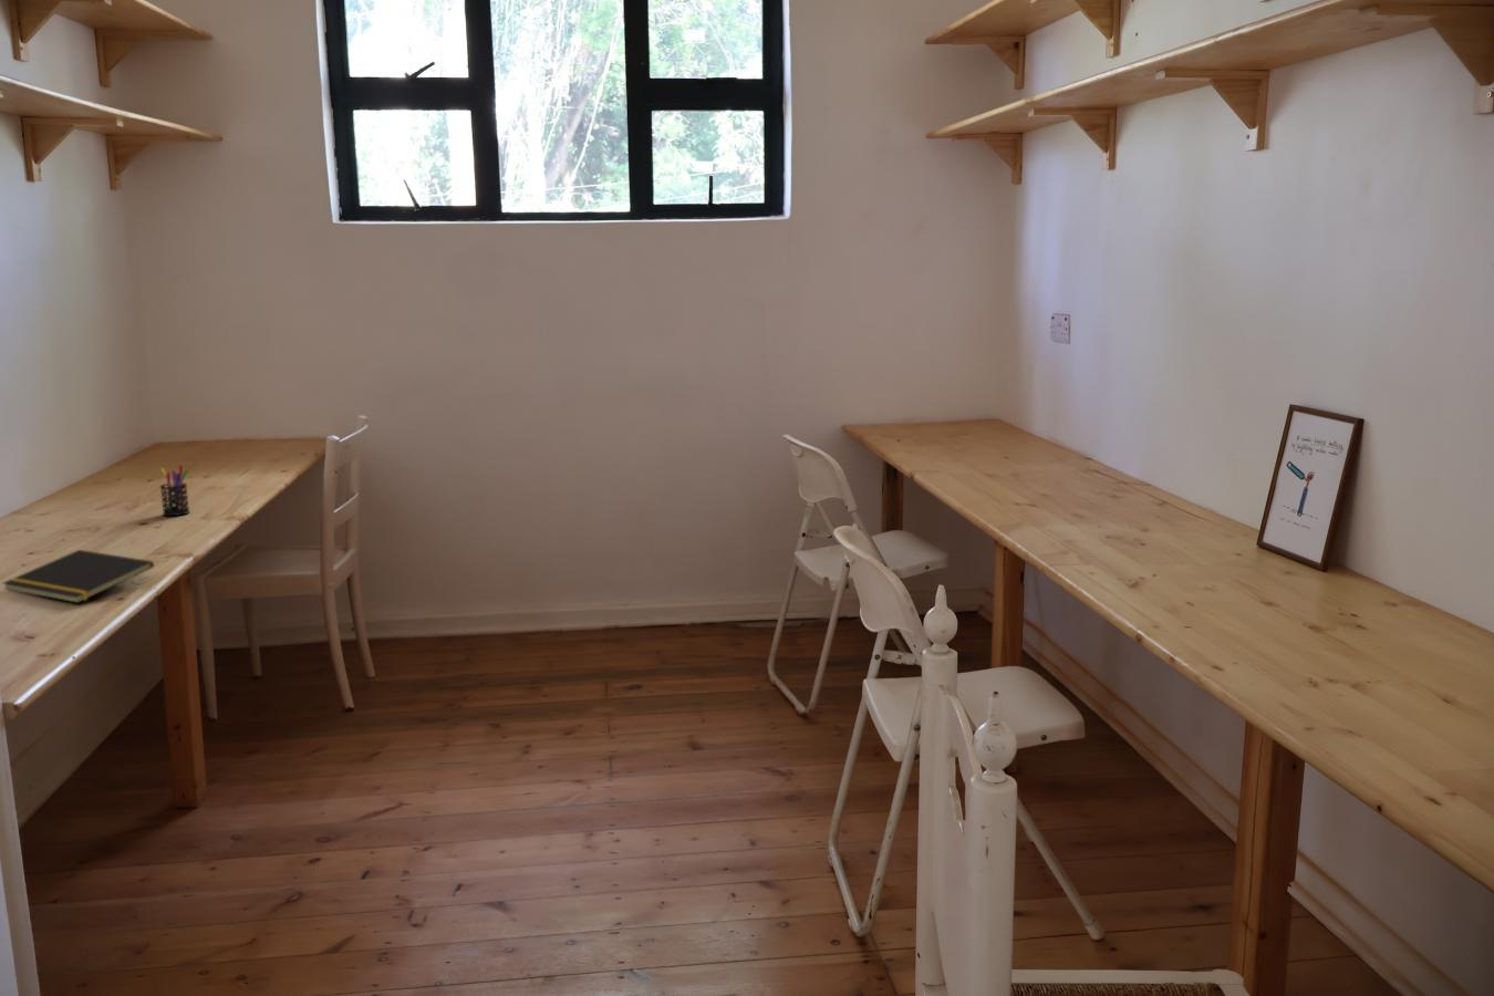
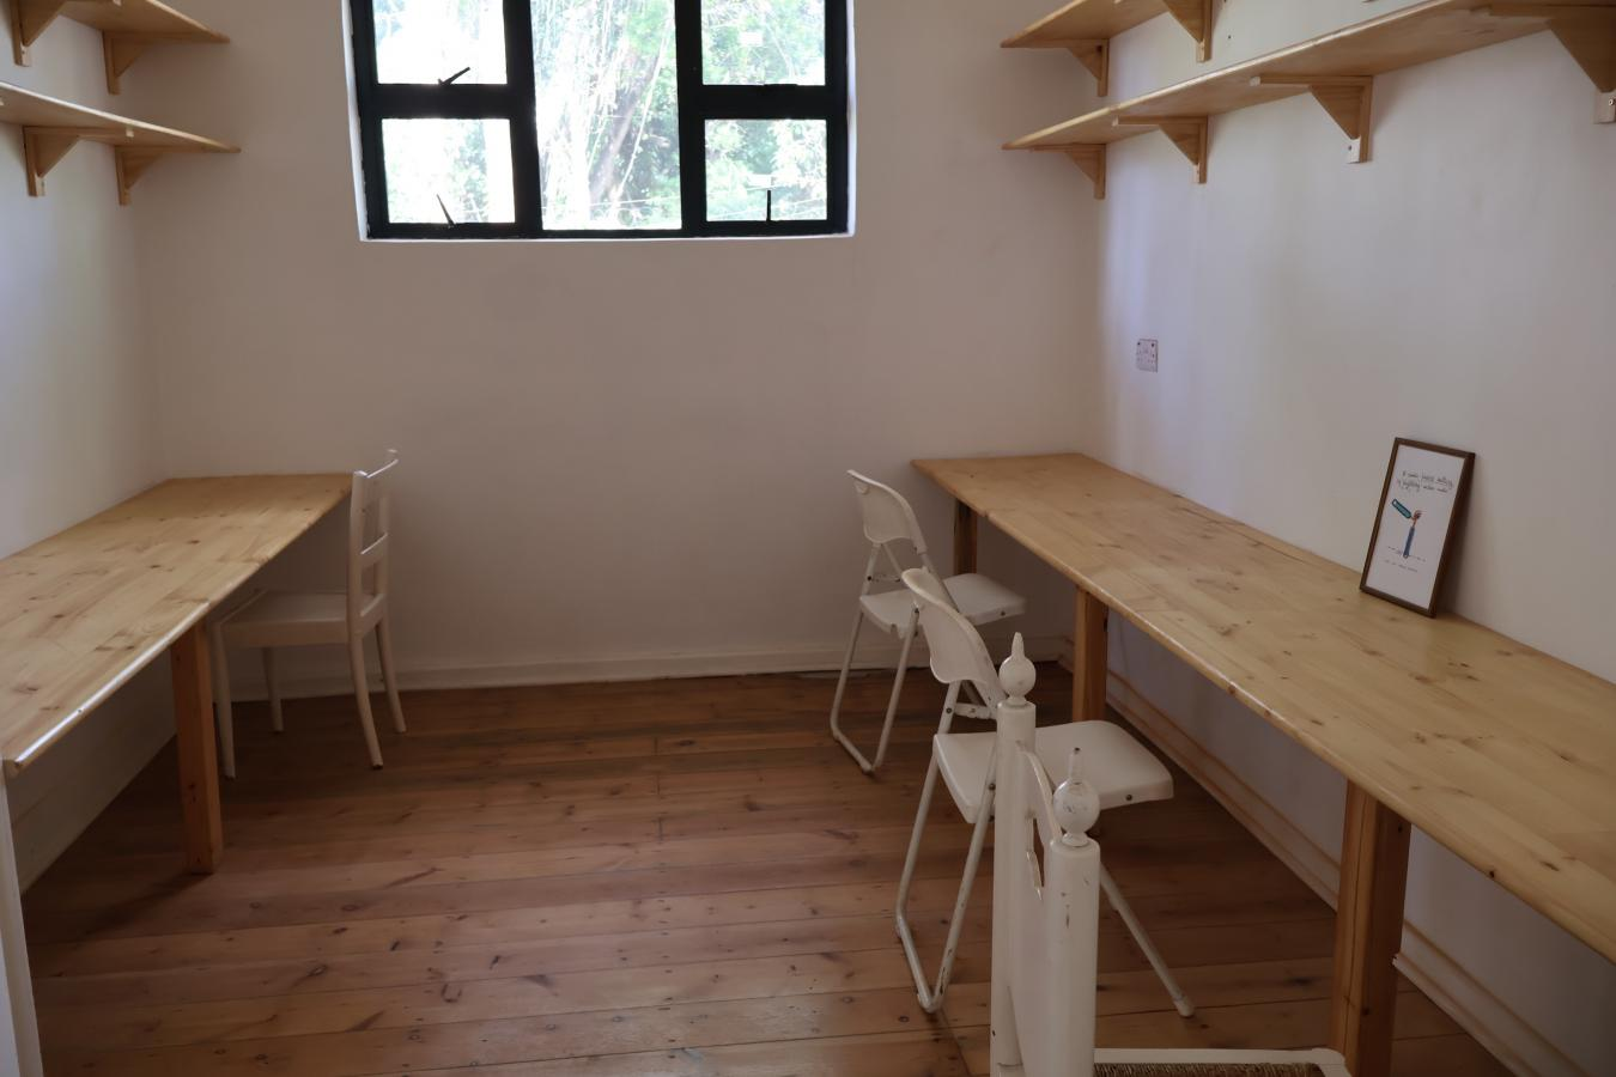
- notepad (79, 575)
- pen holder (177, 488)
